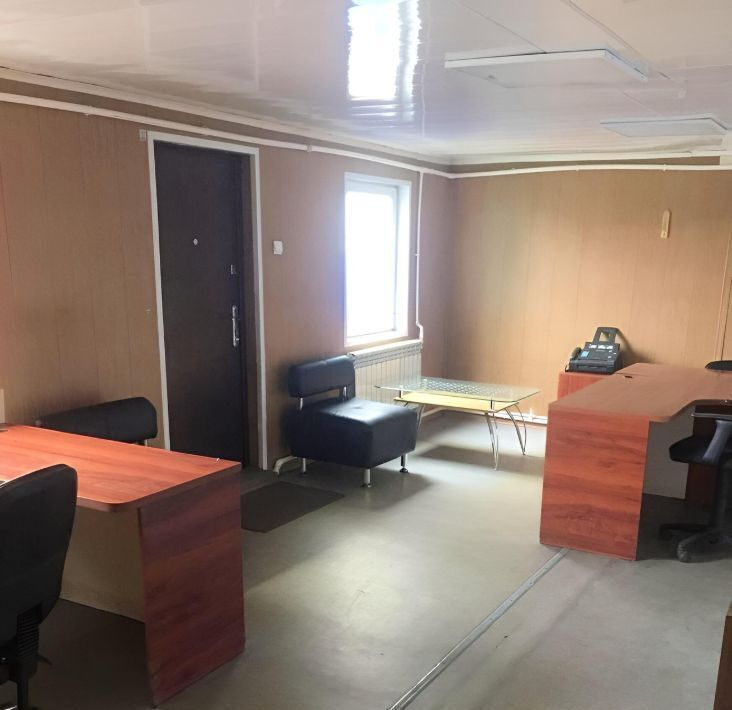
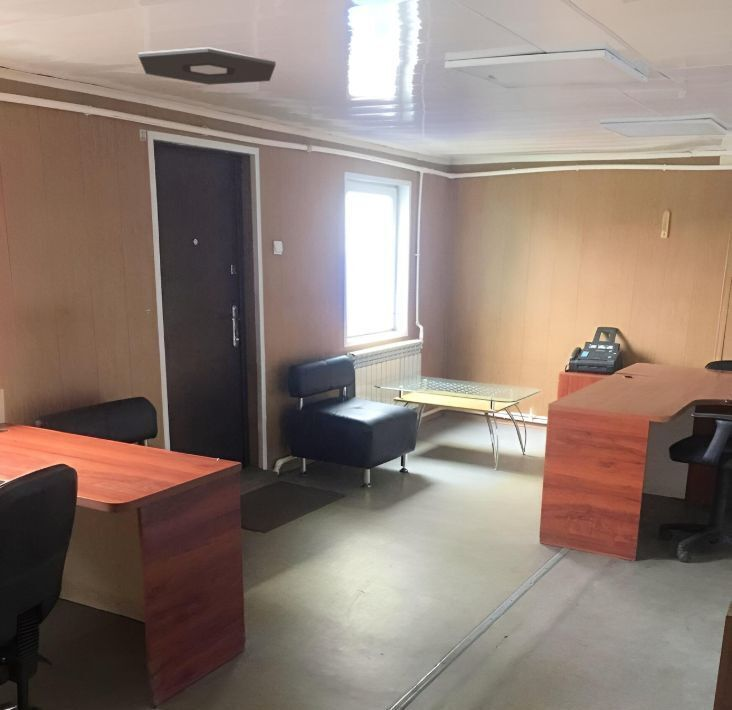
+ ceiling light (208, 67)
